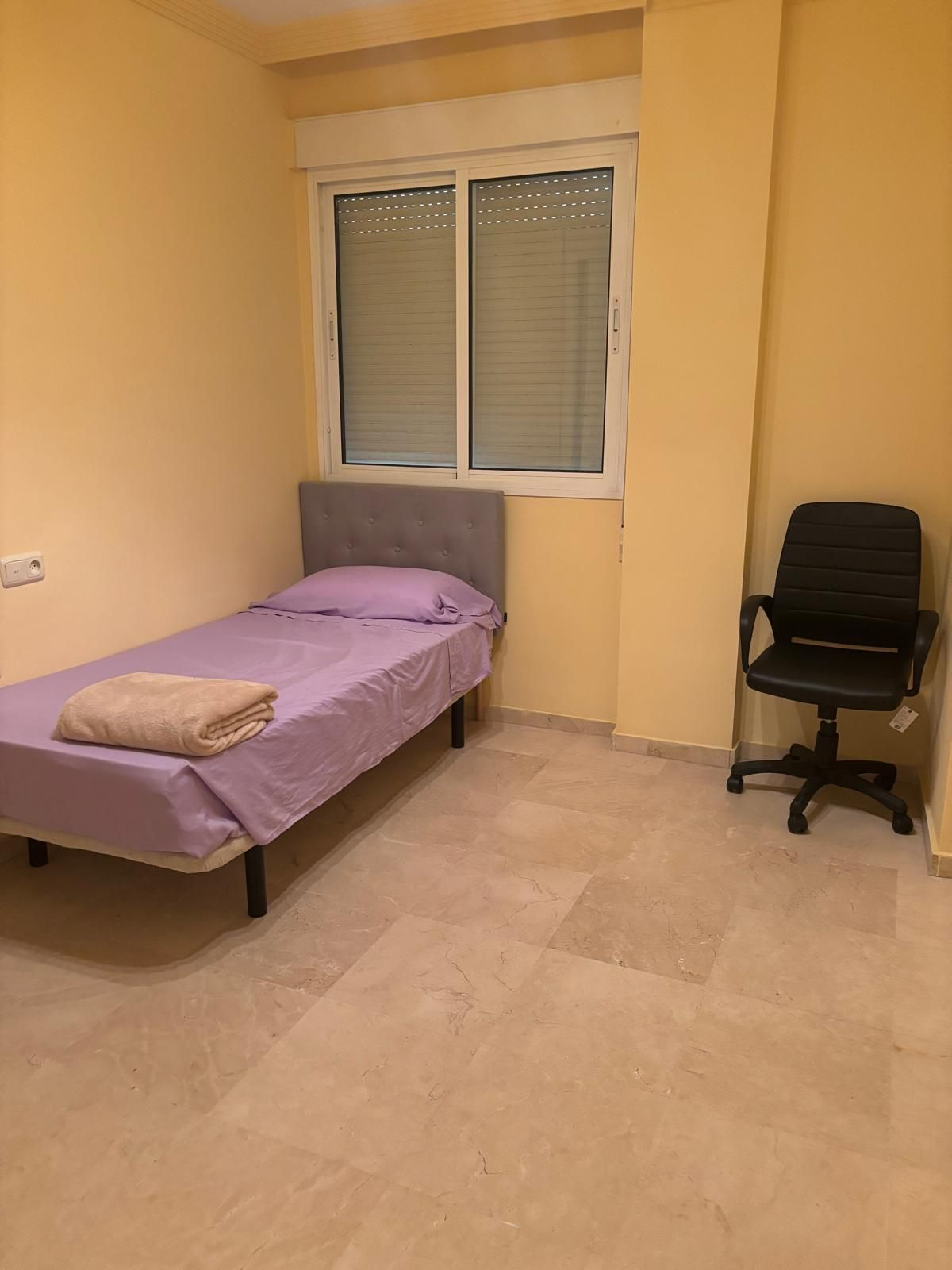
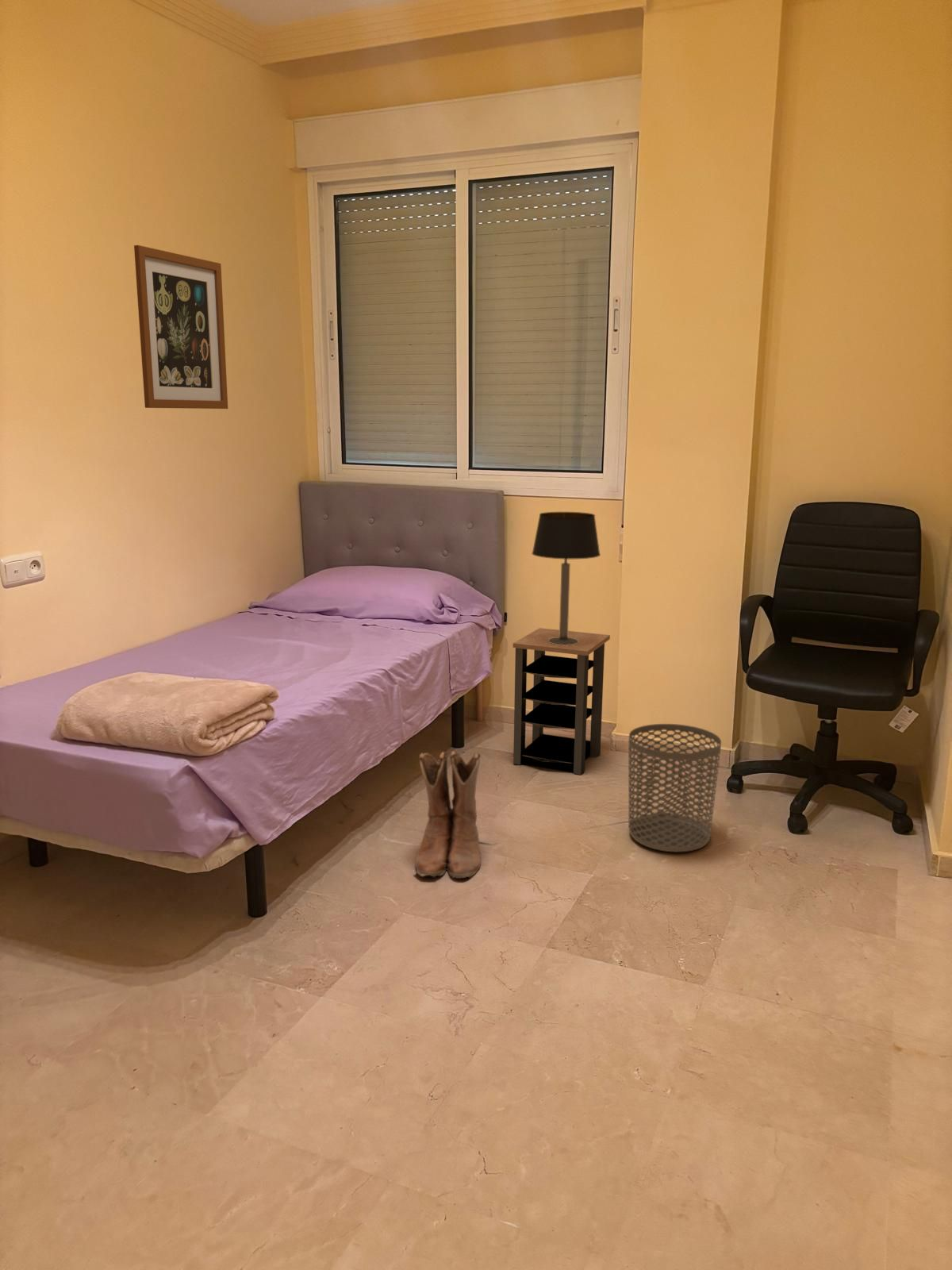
+ wall art (184, 333)
+ waste bin (672, 787)
+ table lamp (565, 578)
+ boots (449, 809)
+ side table (559, 699)
